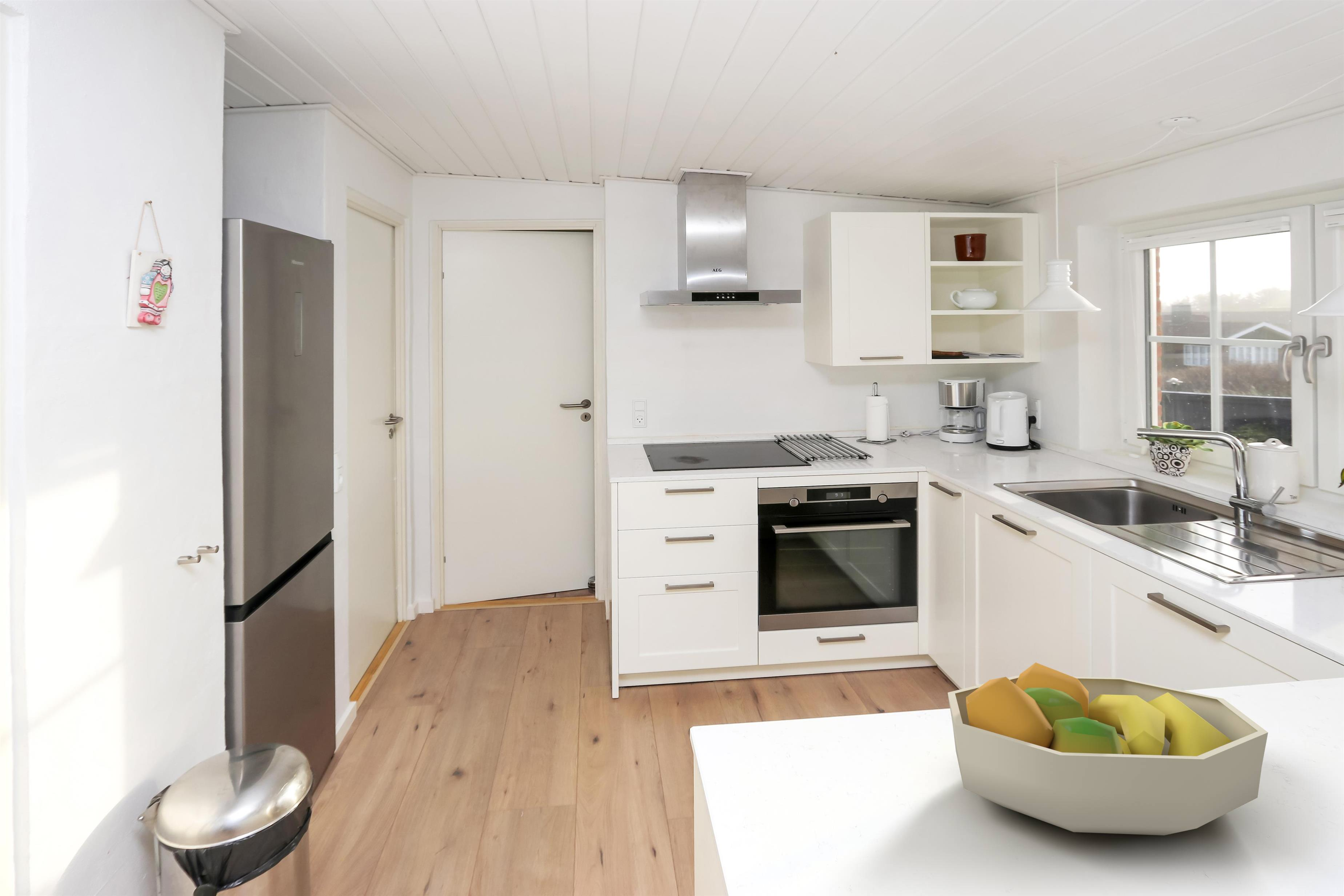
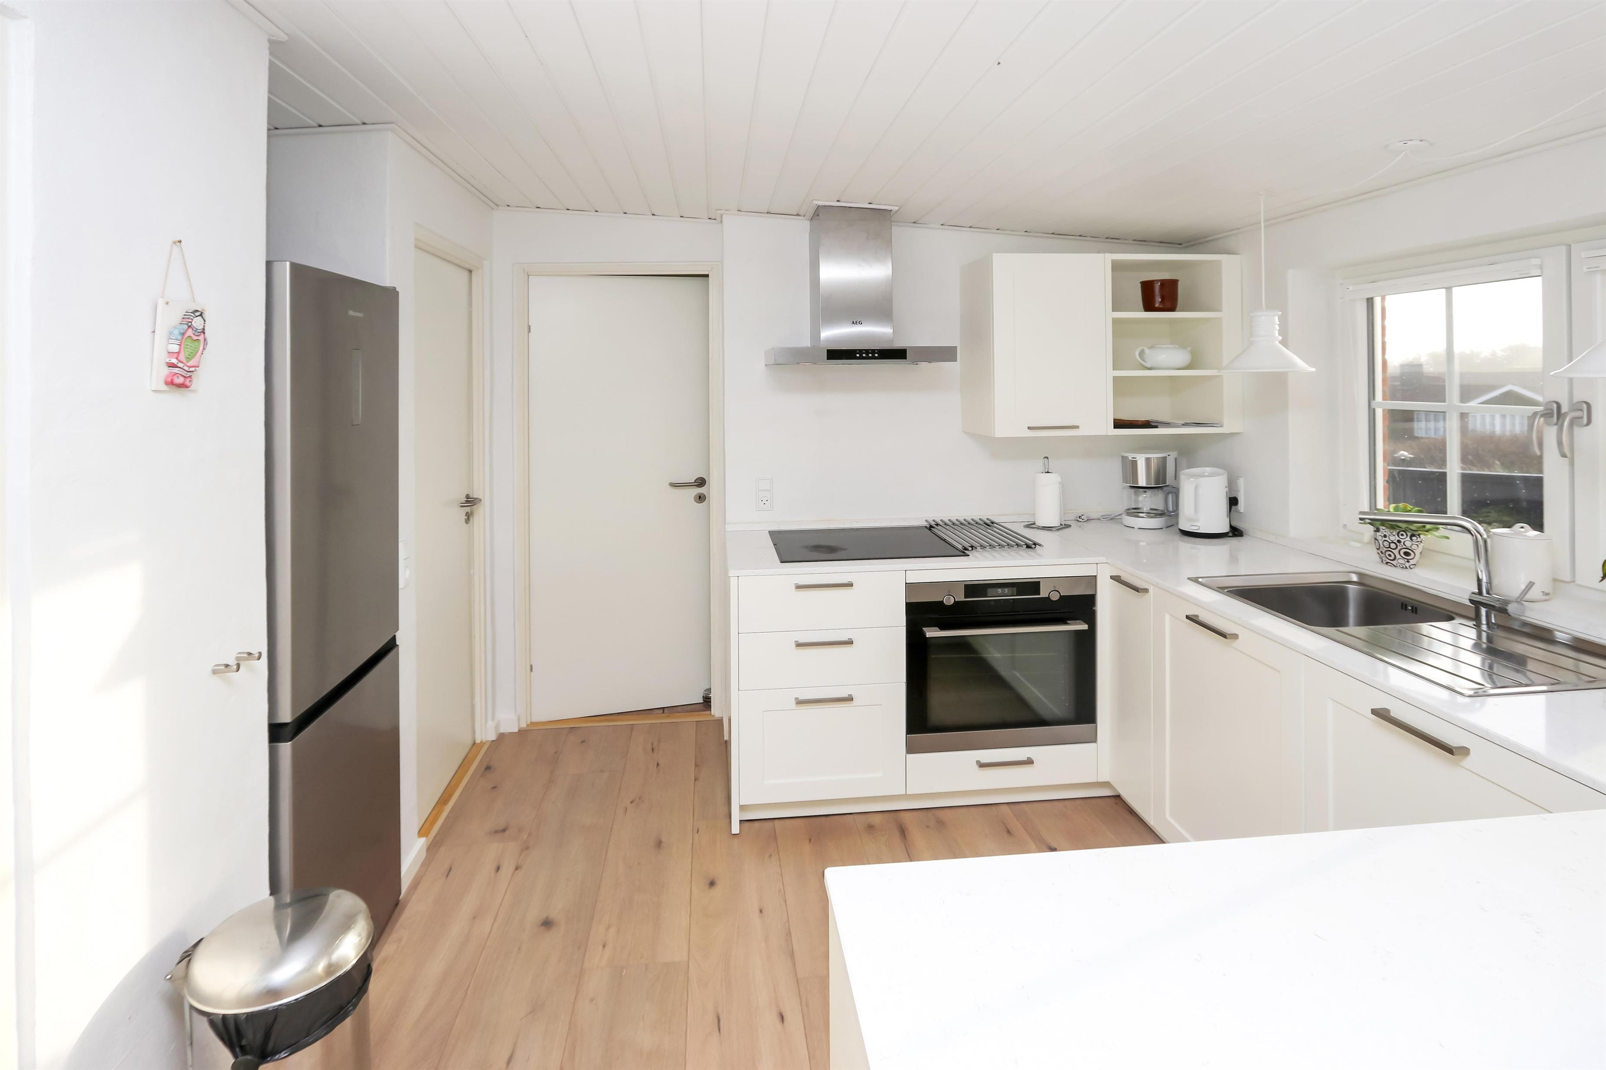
- fruit bowl (1095, 733)
